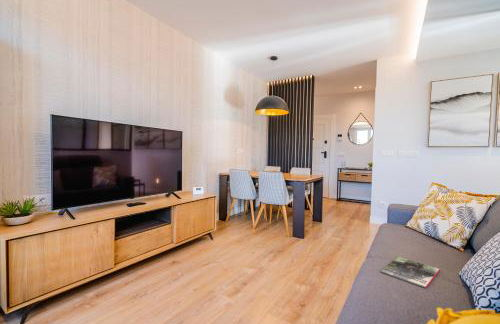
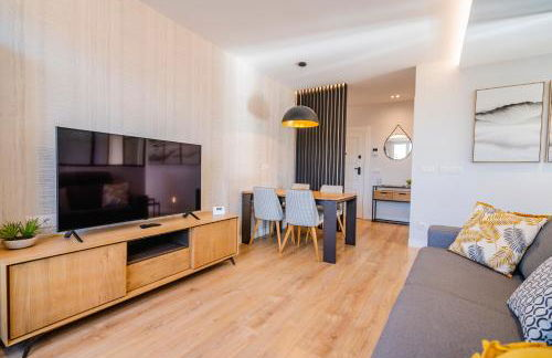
- magazine (410, 270)
